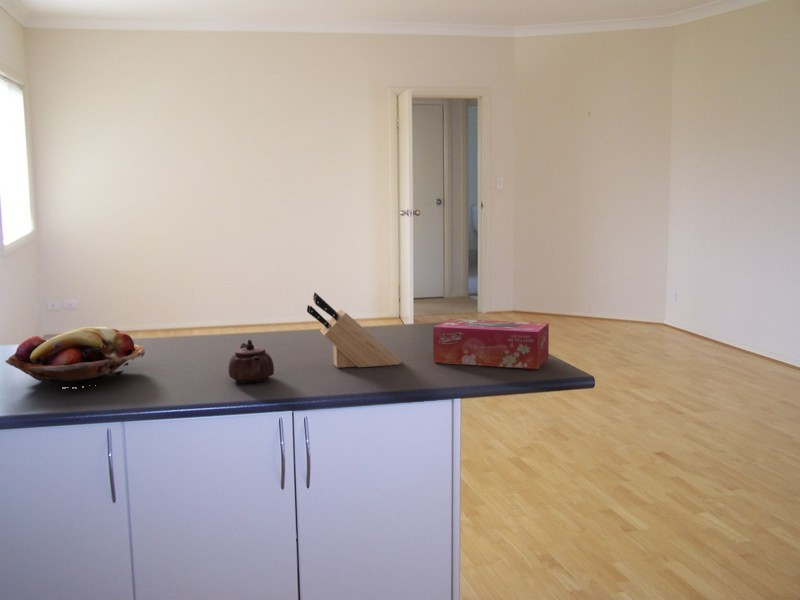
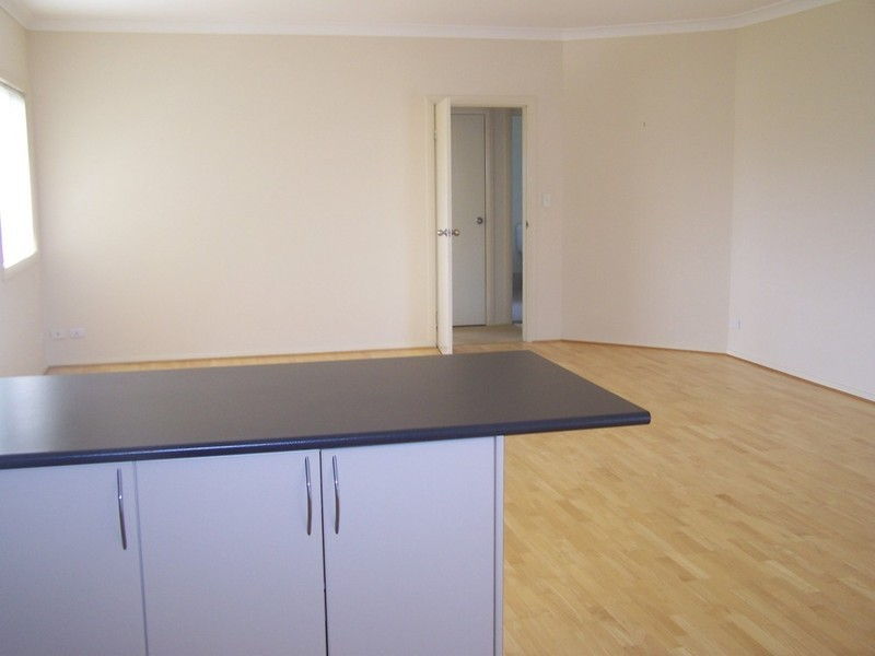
- tissue box (491, 342)
- teapot (250, 359)
- knife block (353, 328)
- fruit basket (80, 352)
